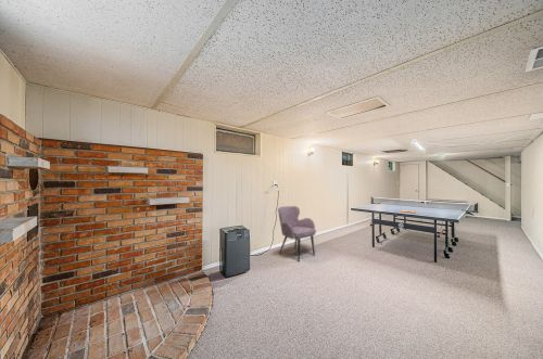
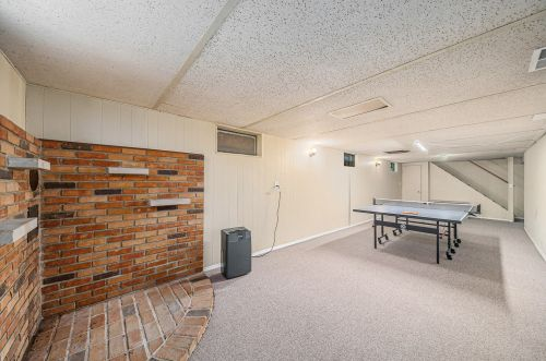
- armchair (294, 231)
